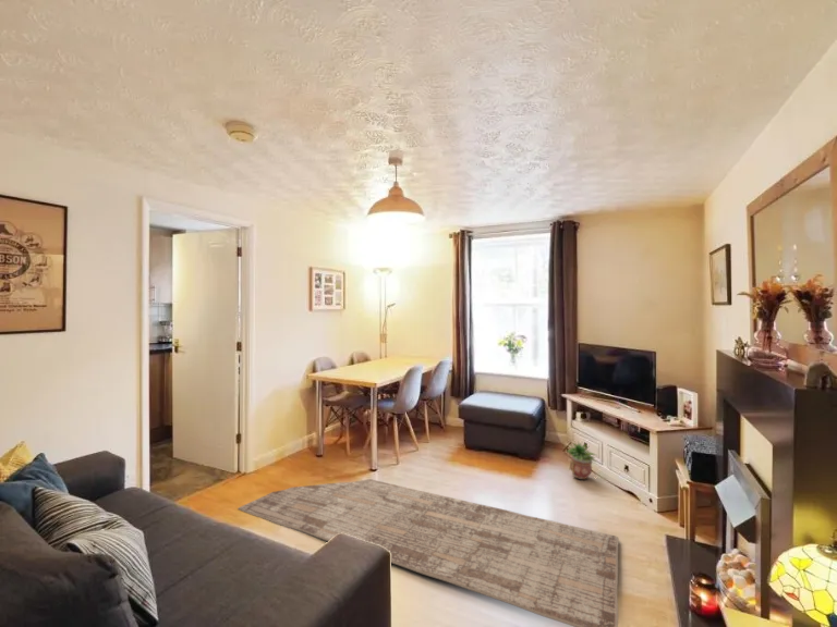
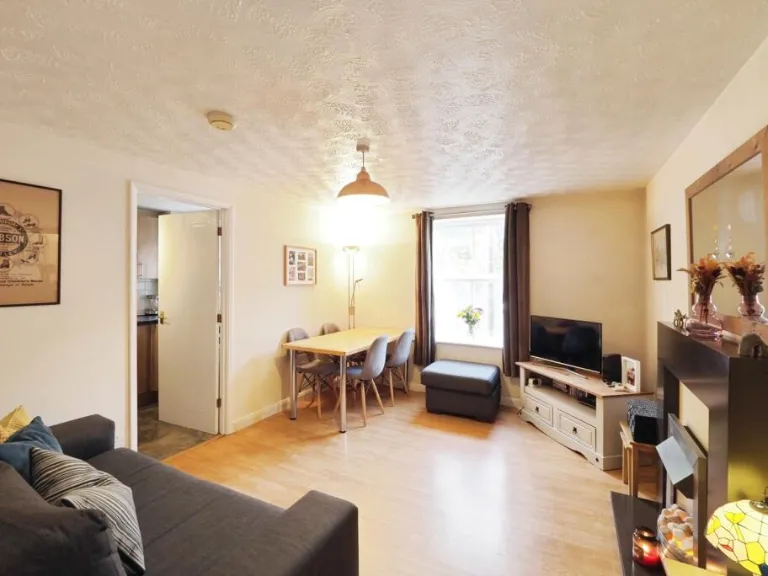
- rug (414, 521)
- potted plant (582, 459)
